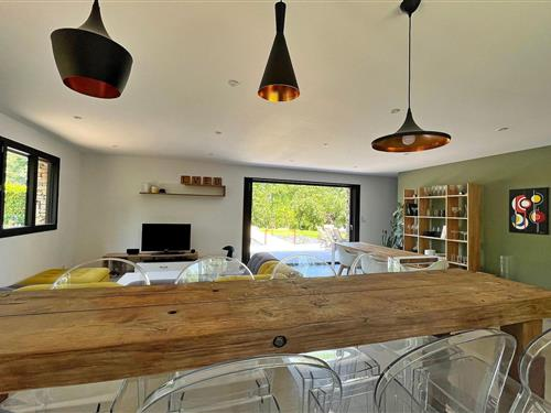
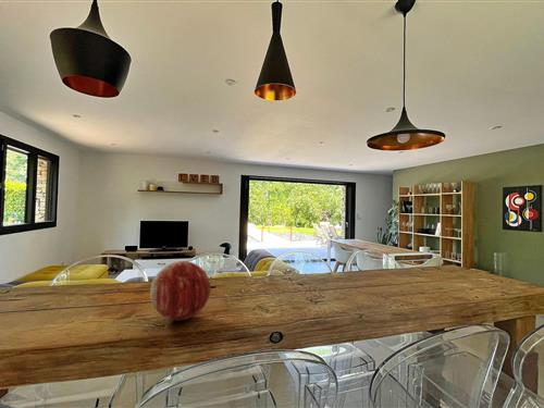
+ decorative orb (181, 289)
